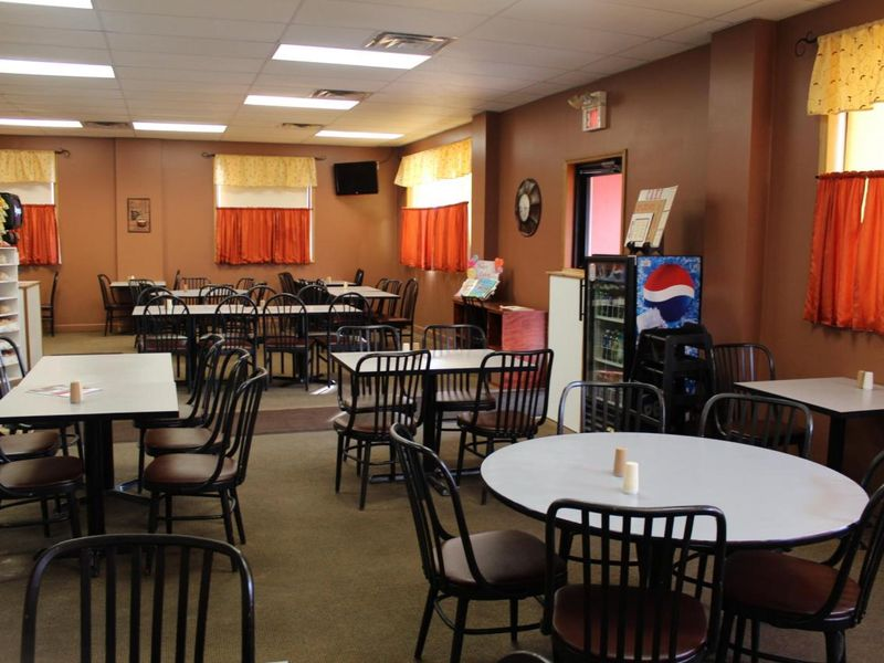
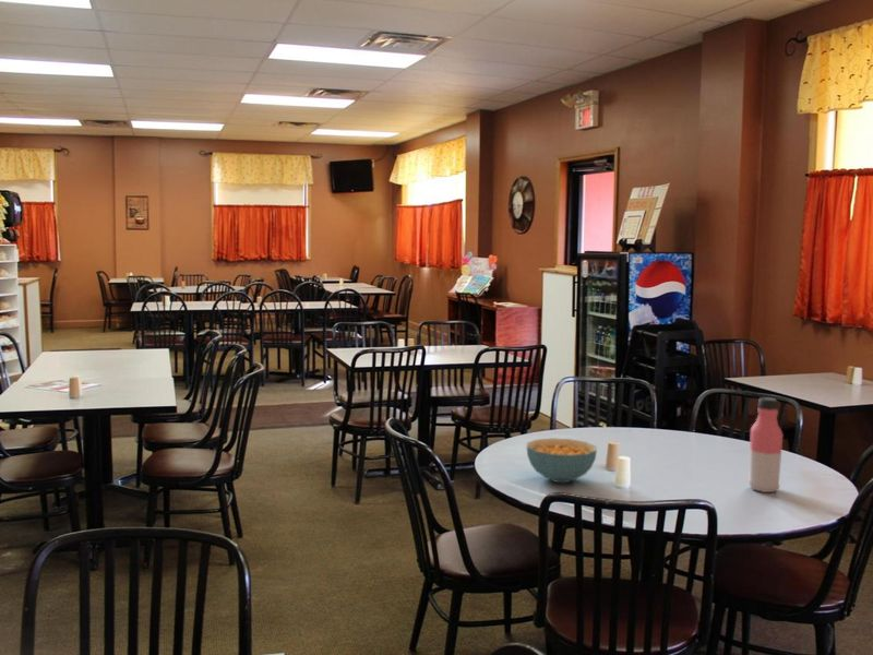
+ water bottle (765, 443)
+ cereal bowl (561, 463)
